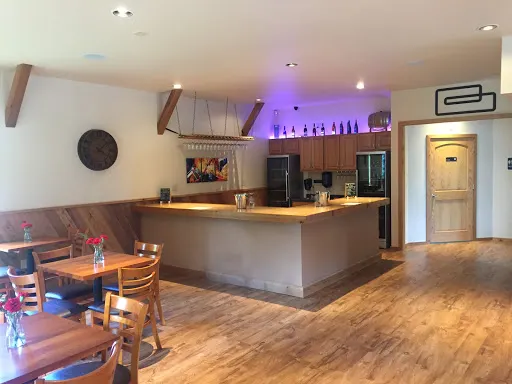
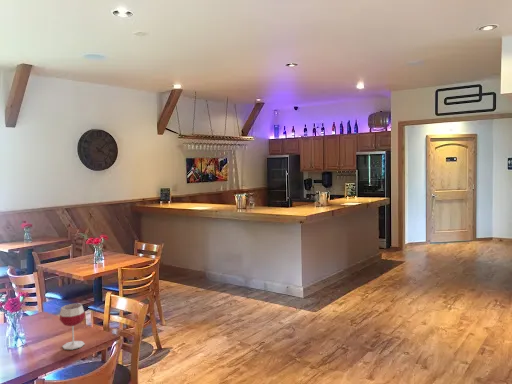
+ wineglass (72, 326)
